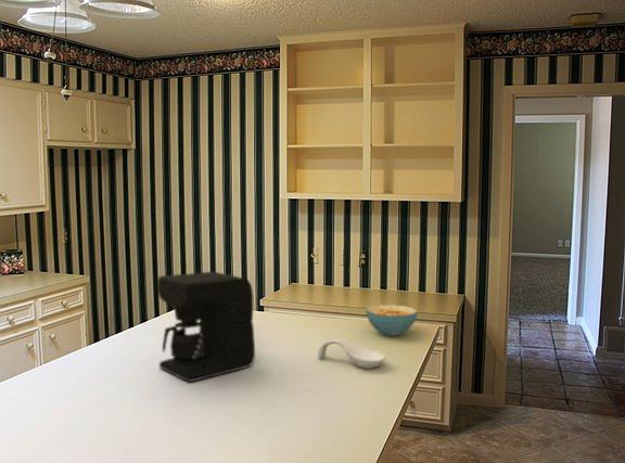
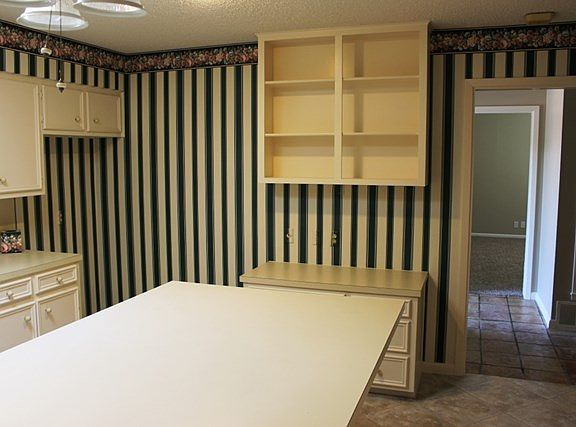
- coffee maker (201, 322)
- cereal bowl (391, 322)
- spoon rest (350, 352)
